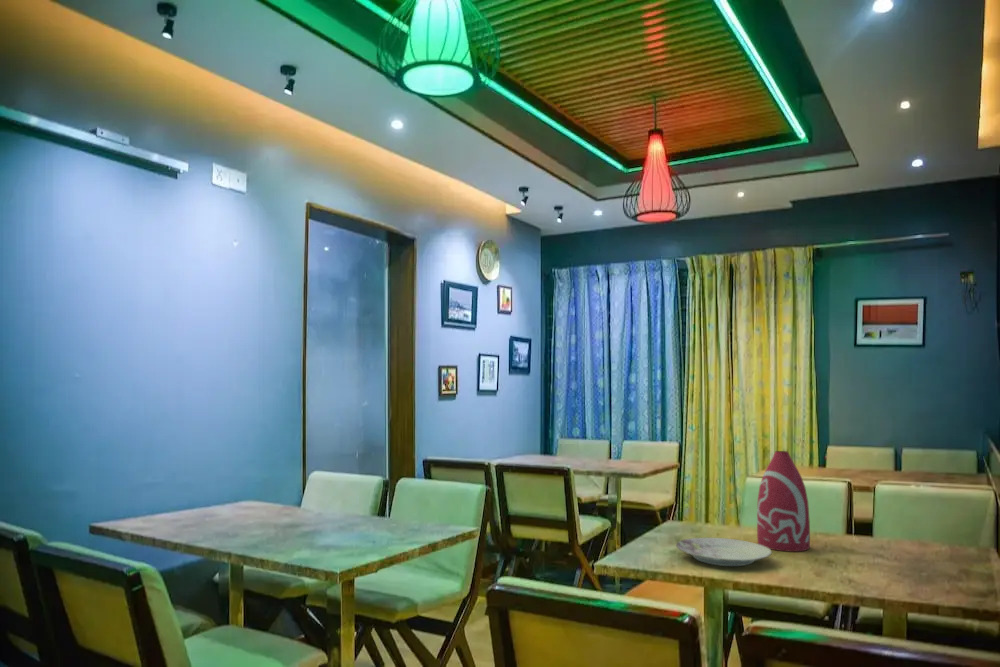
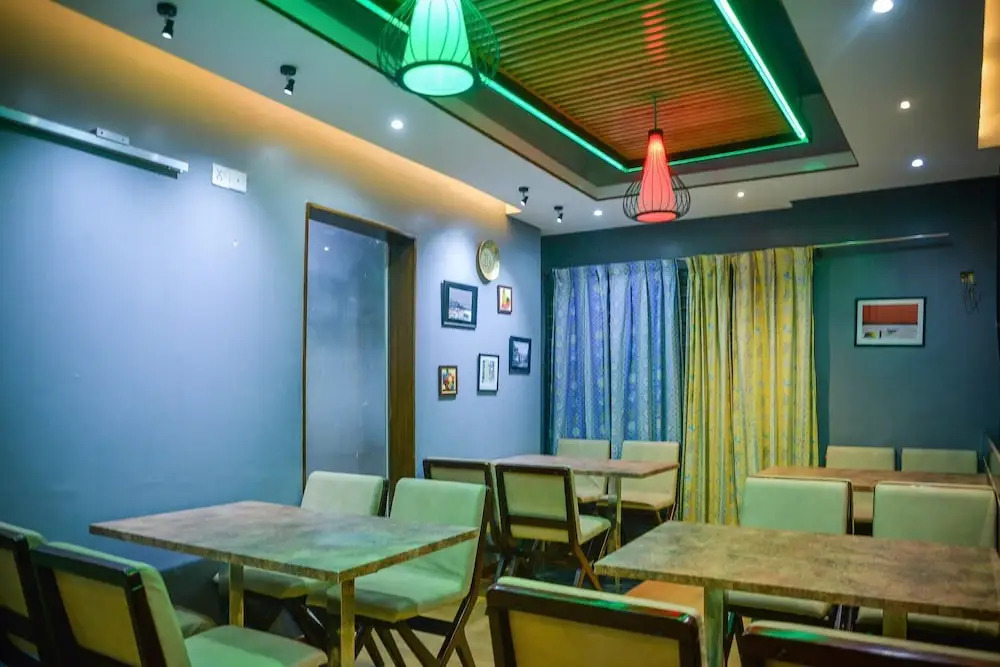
- plate (723, 552)
- bottle (782, 498)
